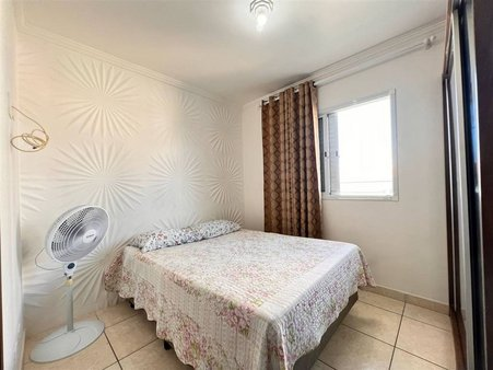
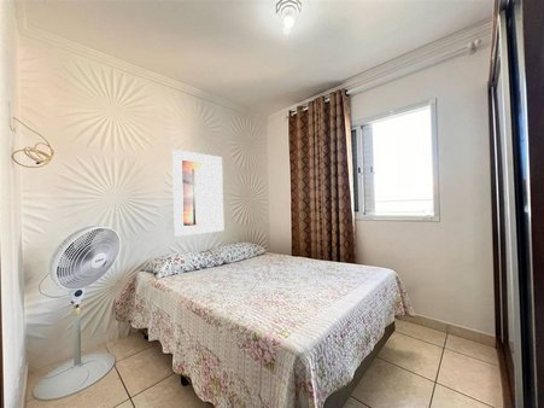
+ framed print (199, 193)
